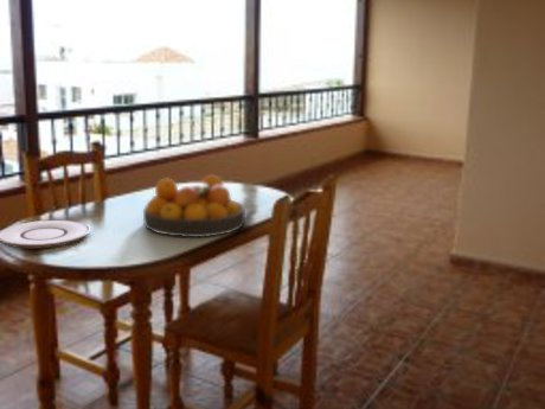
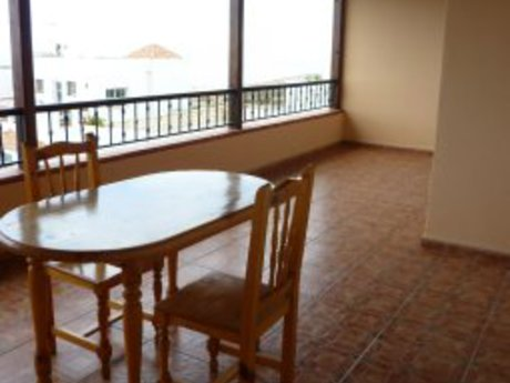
- fruit bowl (194, 200)
- plate (44, 234)
